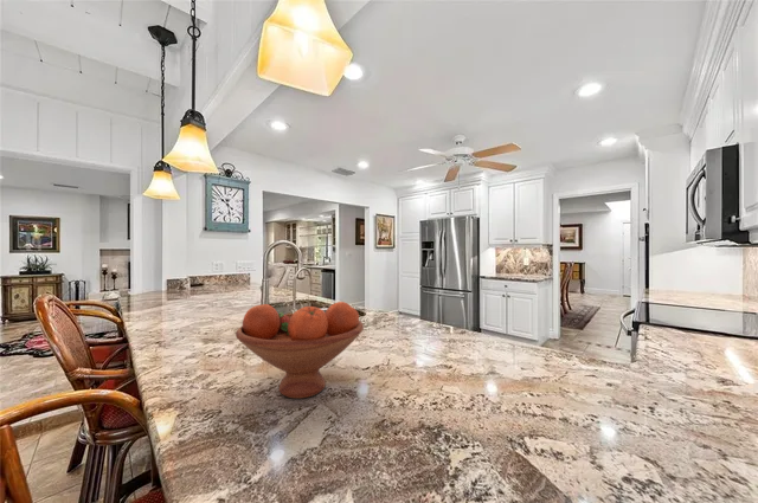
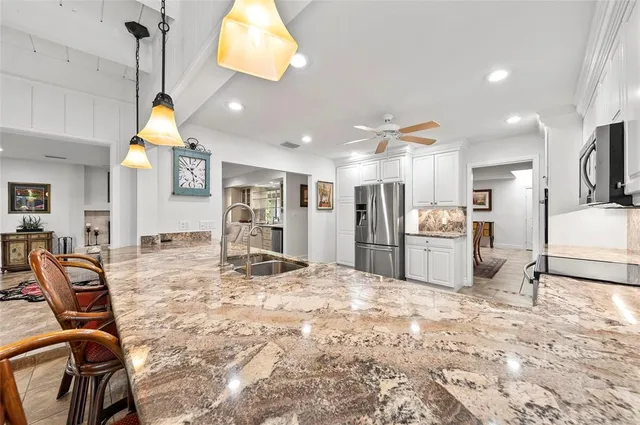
- fruit bowl (302, 344)
